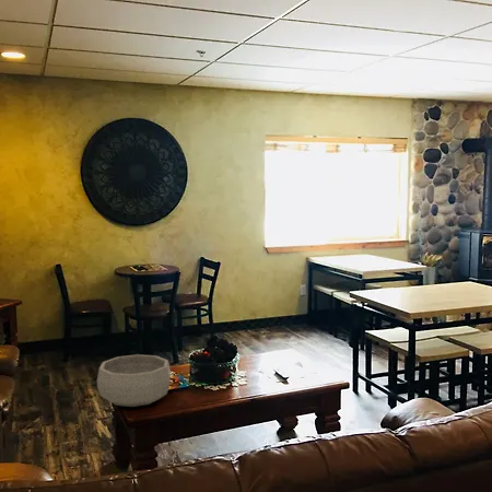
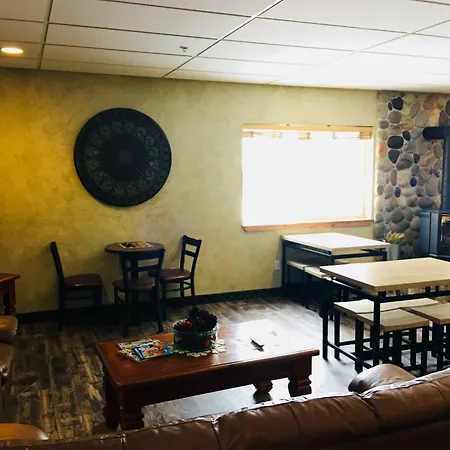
- decorative bowl (134, 380)
